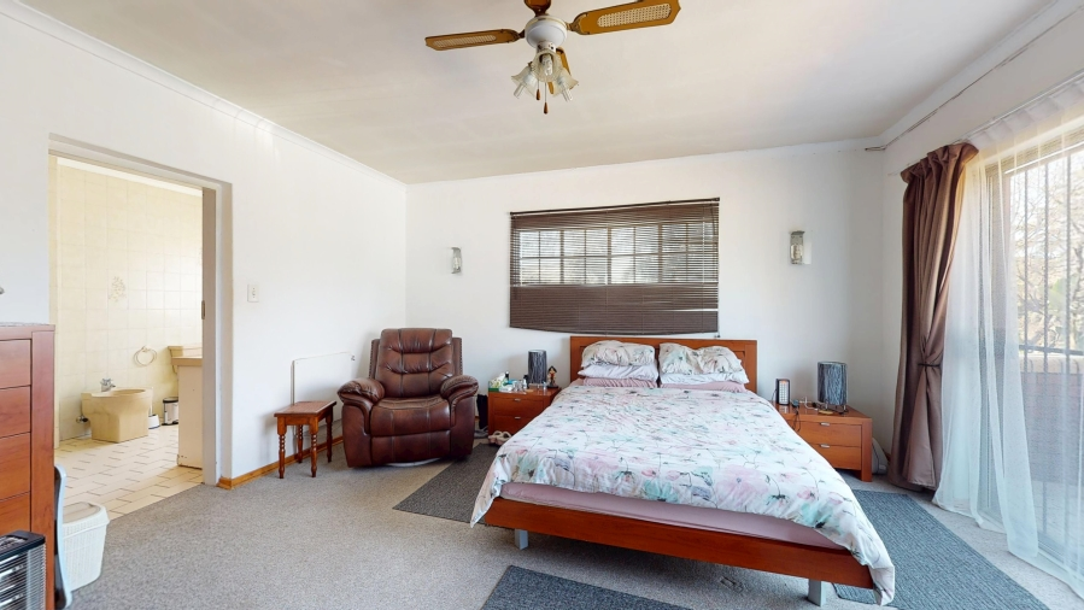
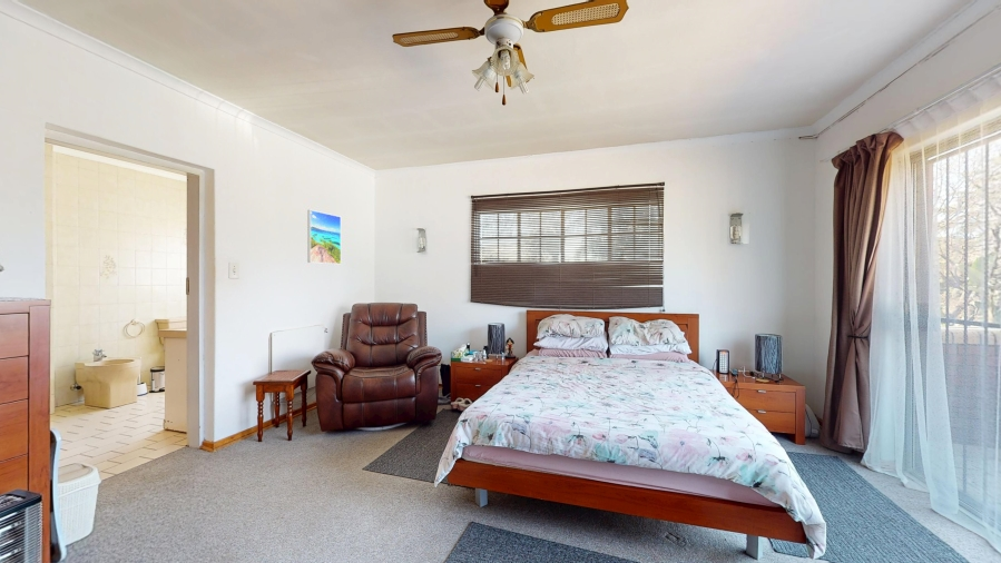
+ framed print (325, 238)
